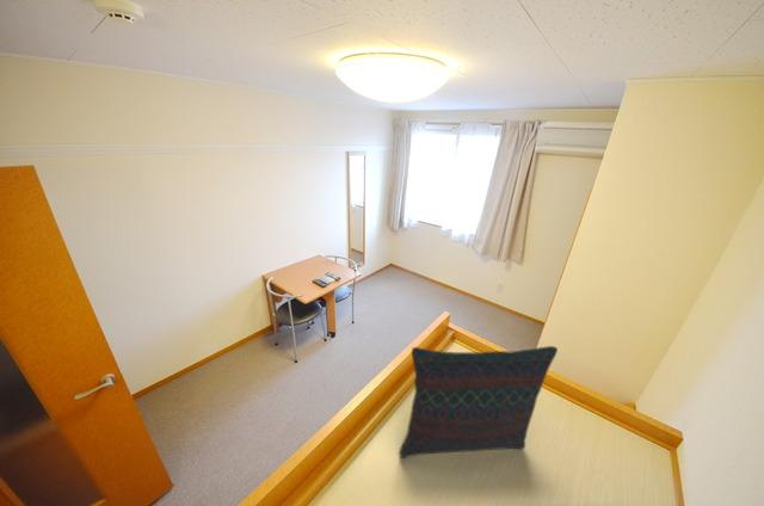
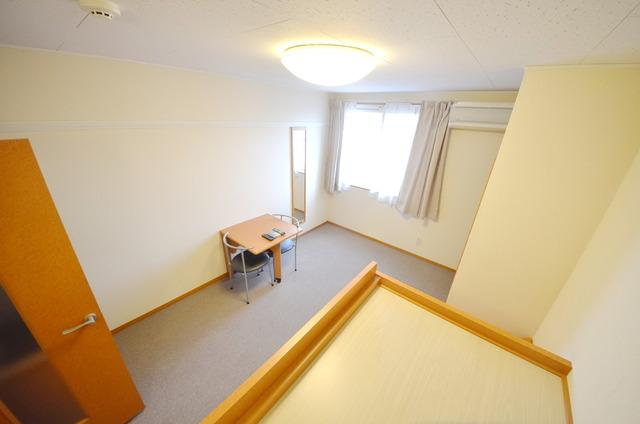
- pillow (473, 403)
